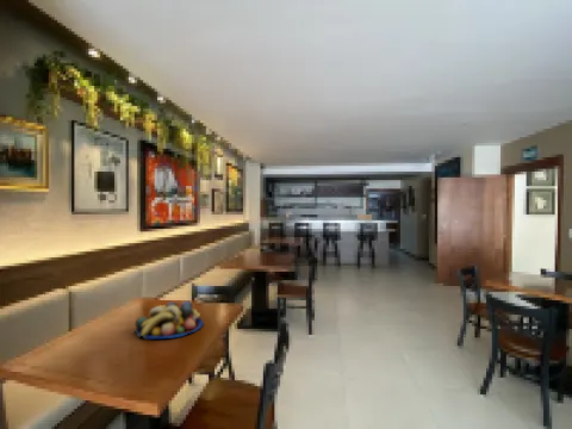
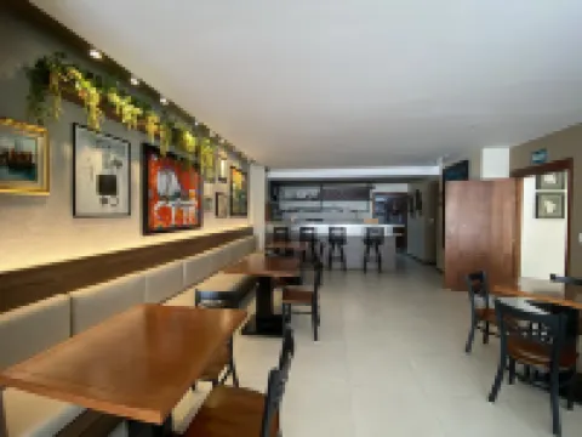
- fruit bowl (170, 315)
